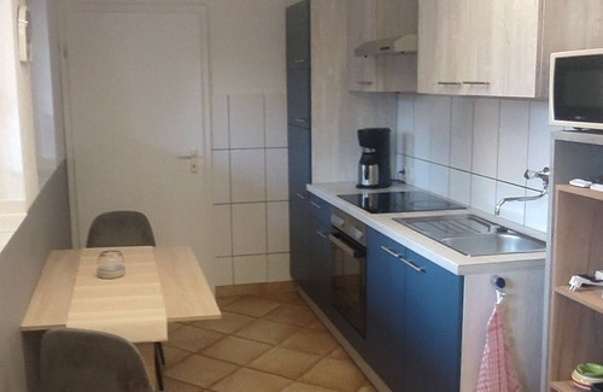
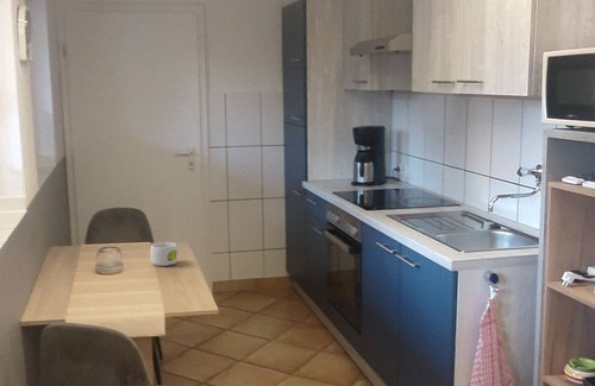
+ mug (164, 253)
